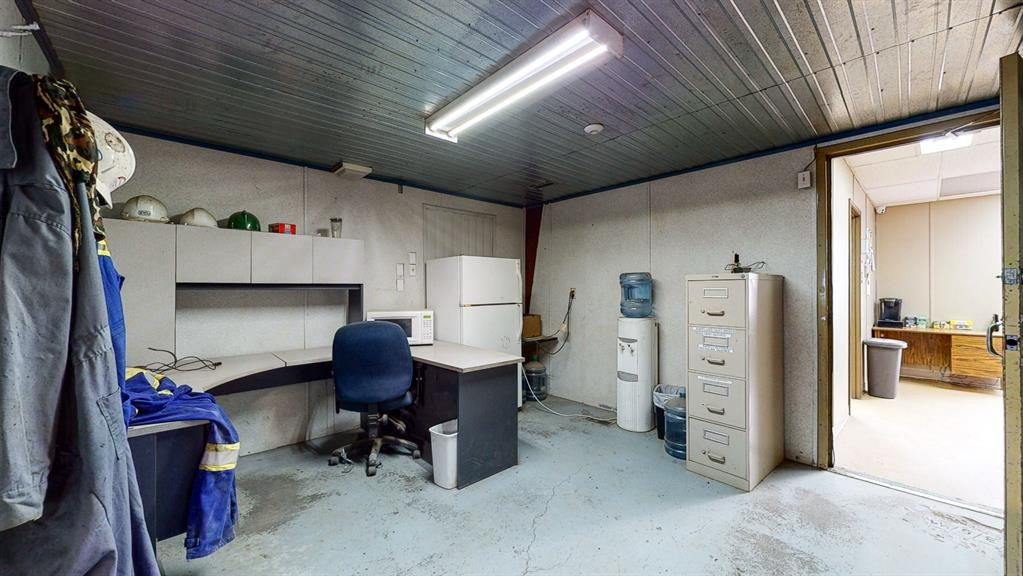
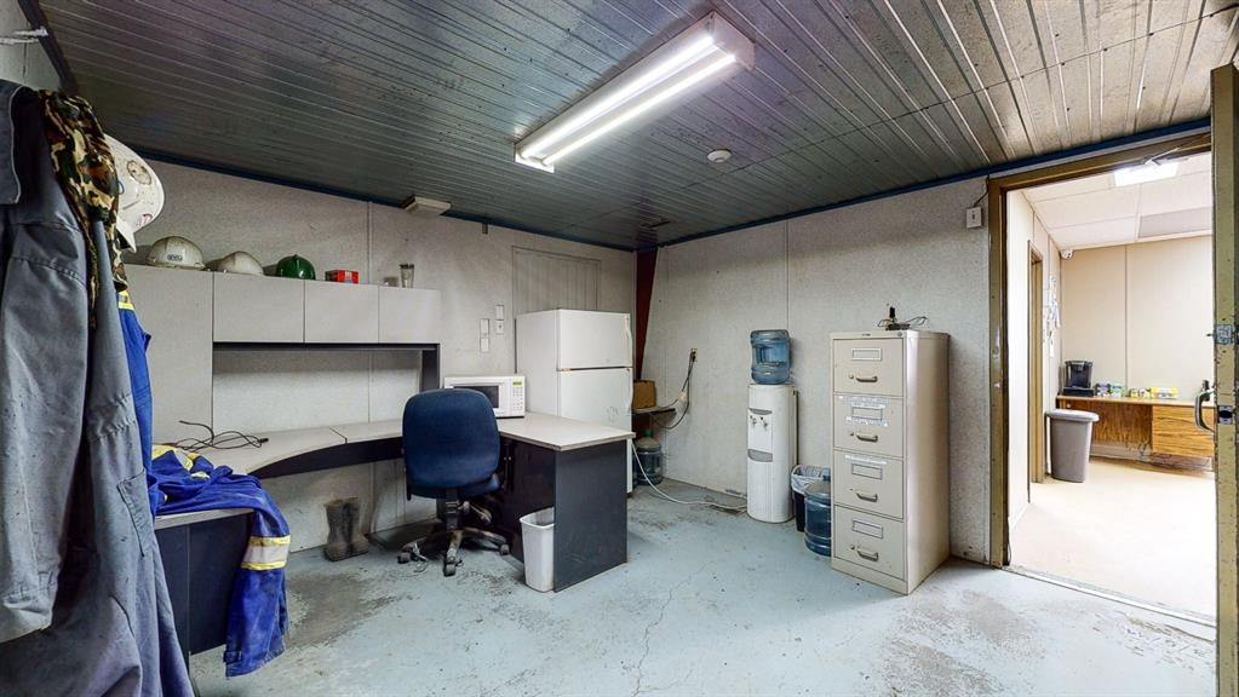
+ boots (345, 525)
